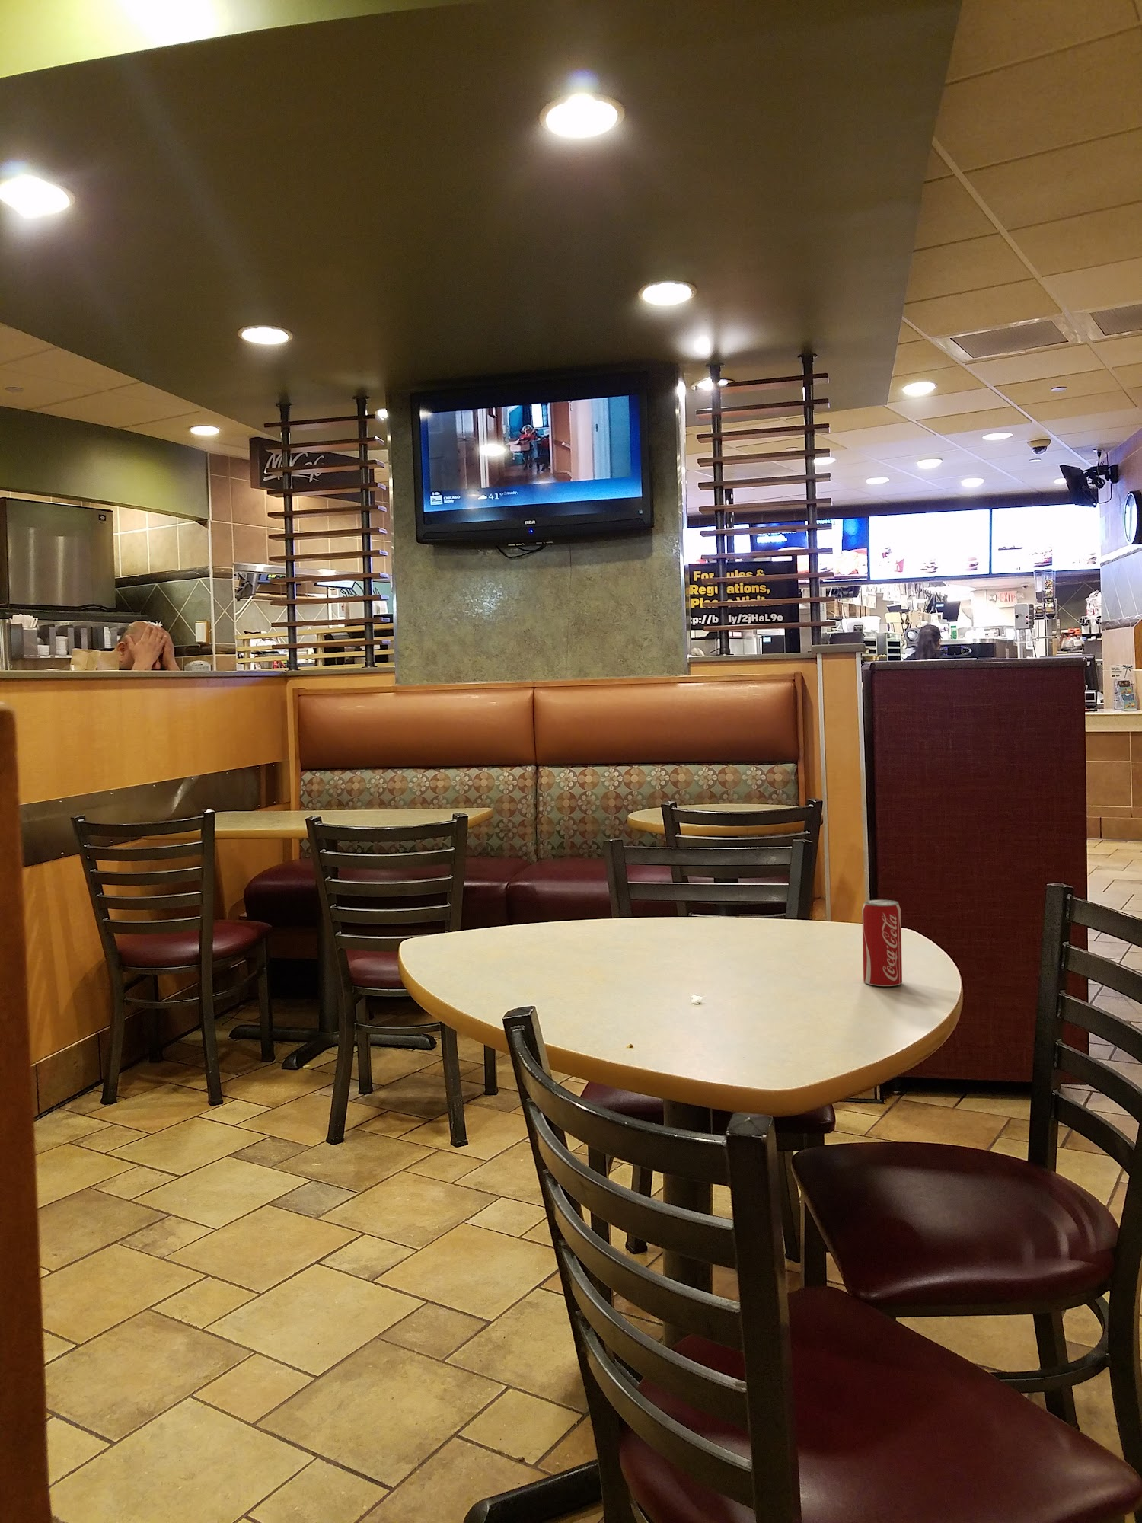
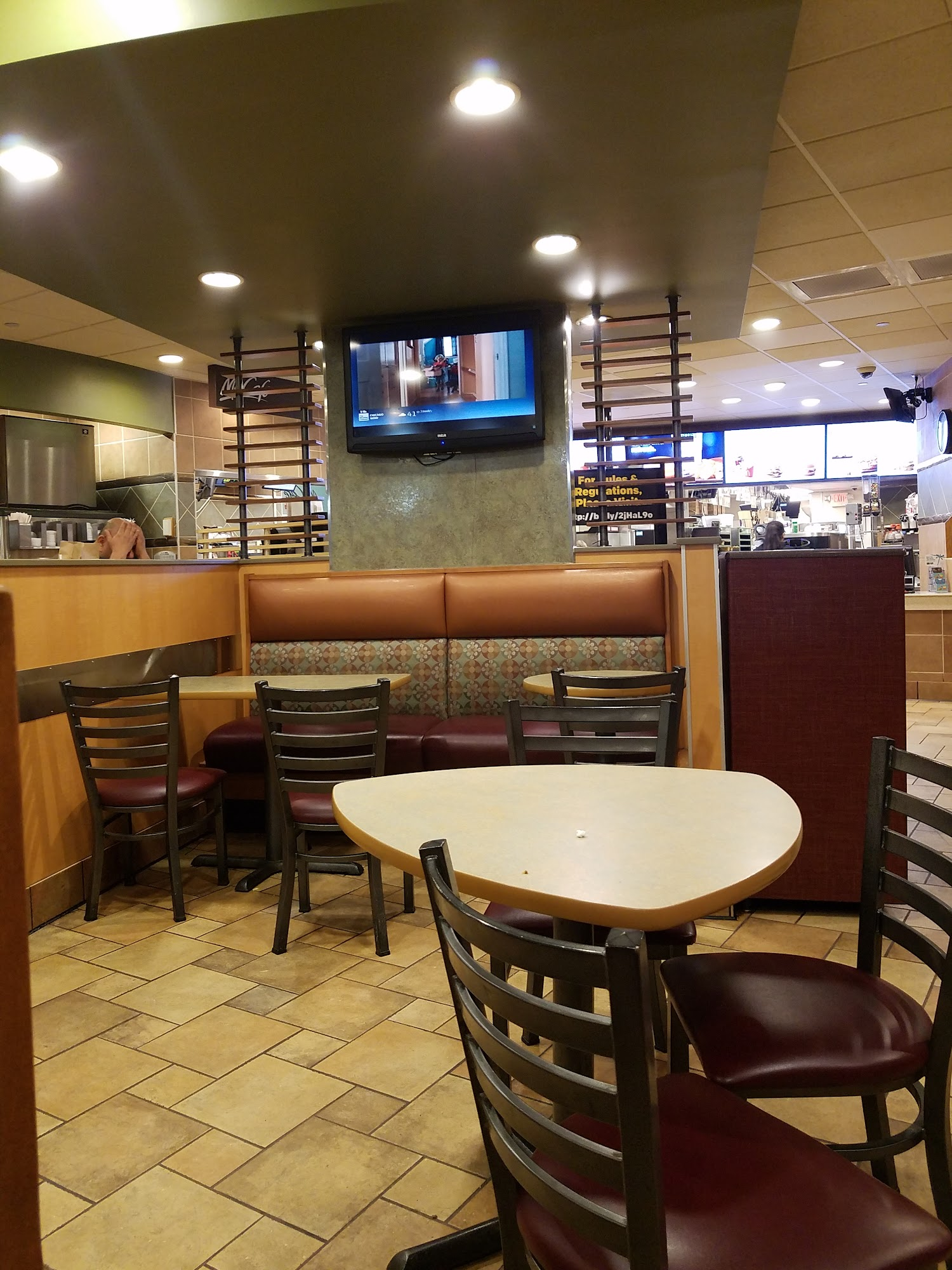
- beverage can (882, 941)
